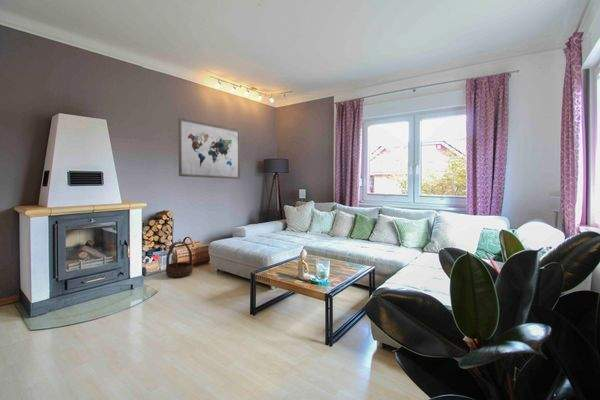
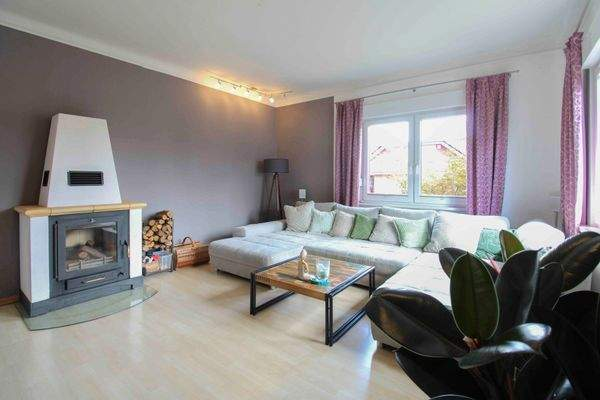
- wall art (212, 151)
- basket (179, 262)
